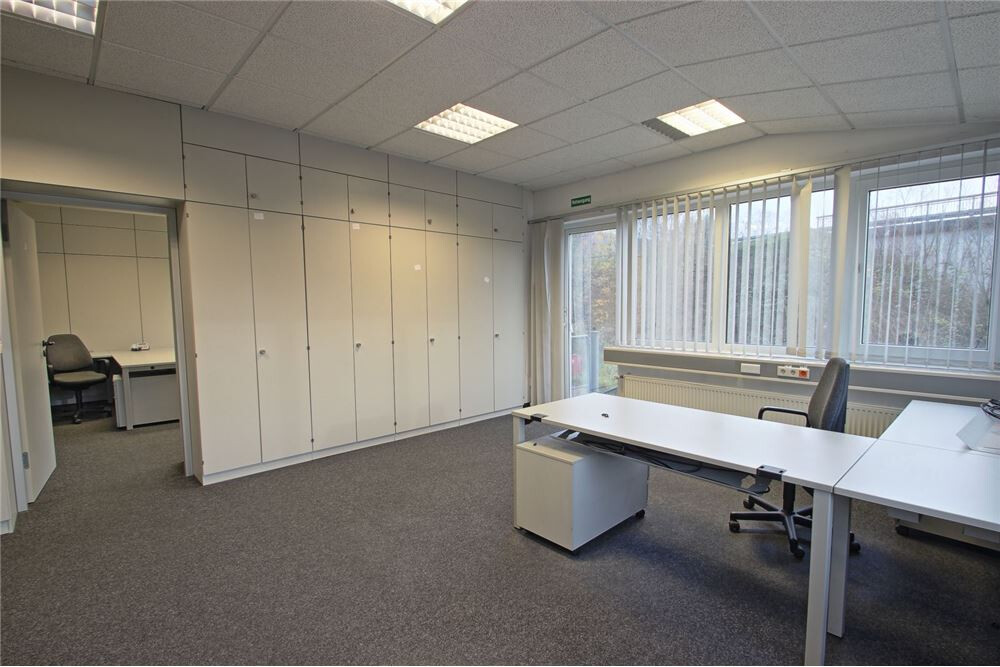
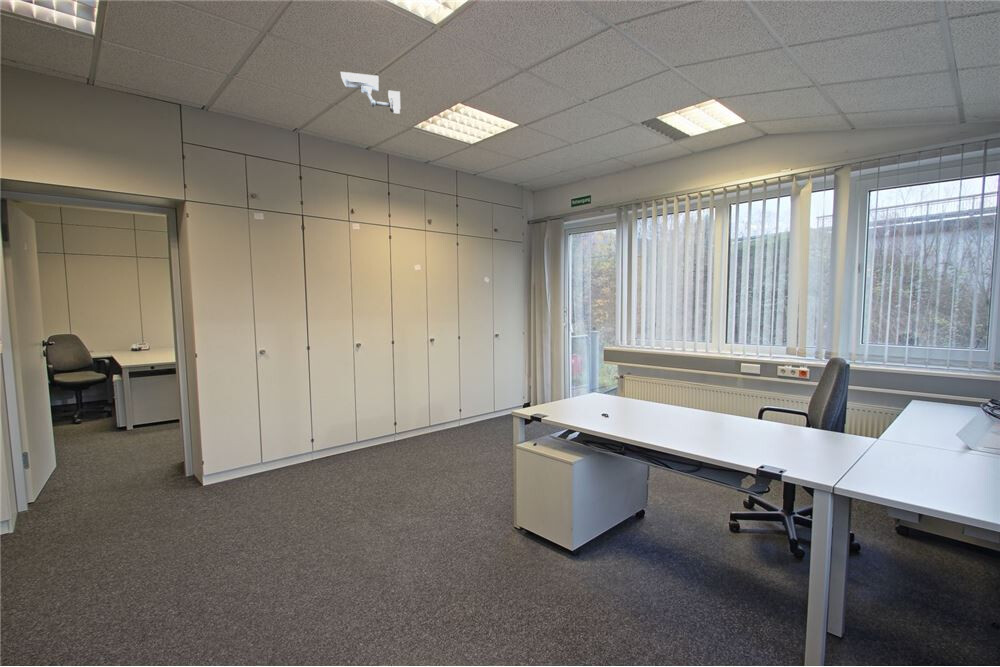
+ security camera (372, 99)
